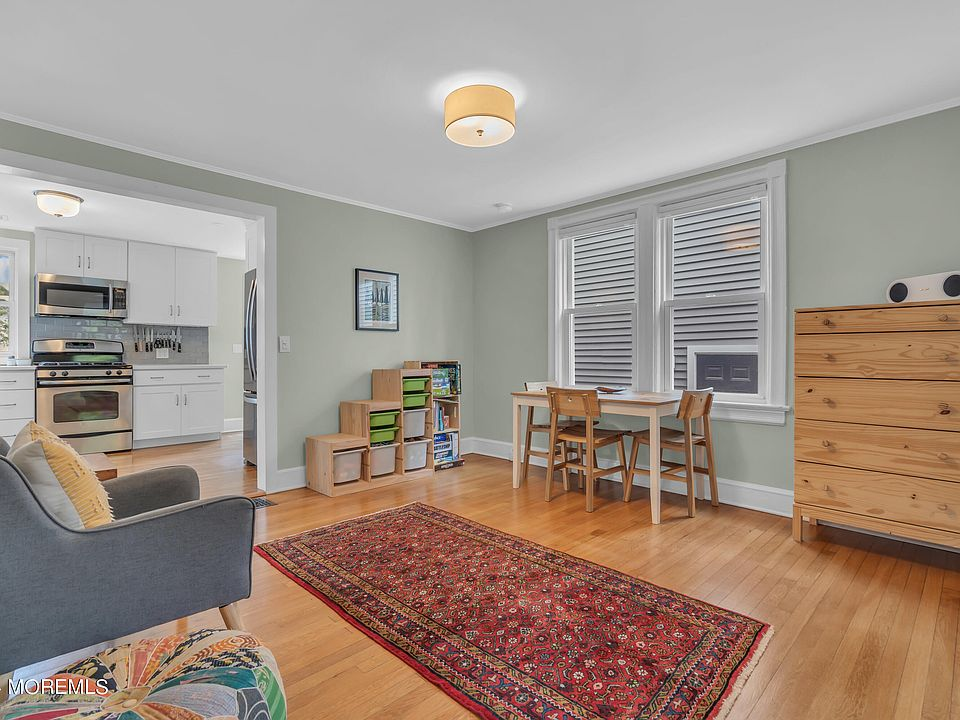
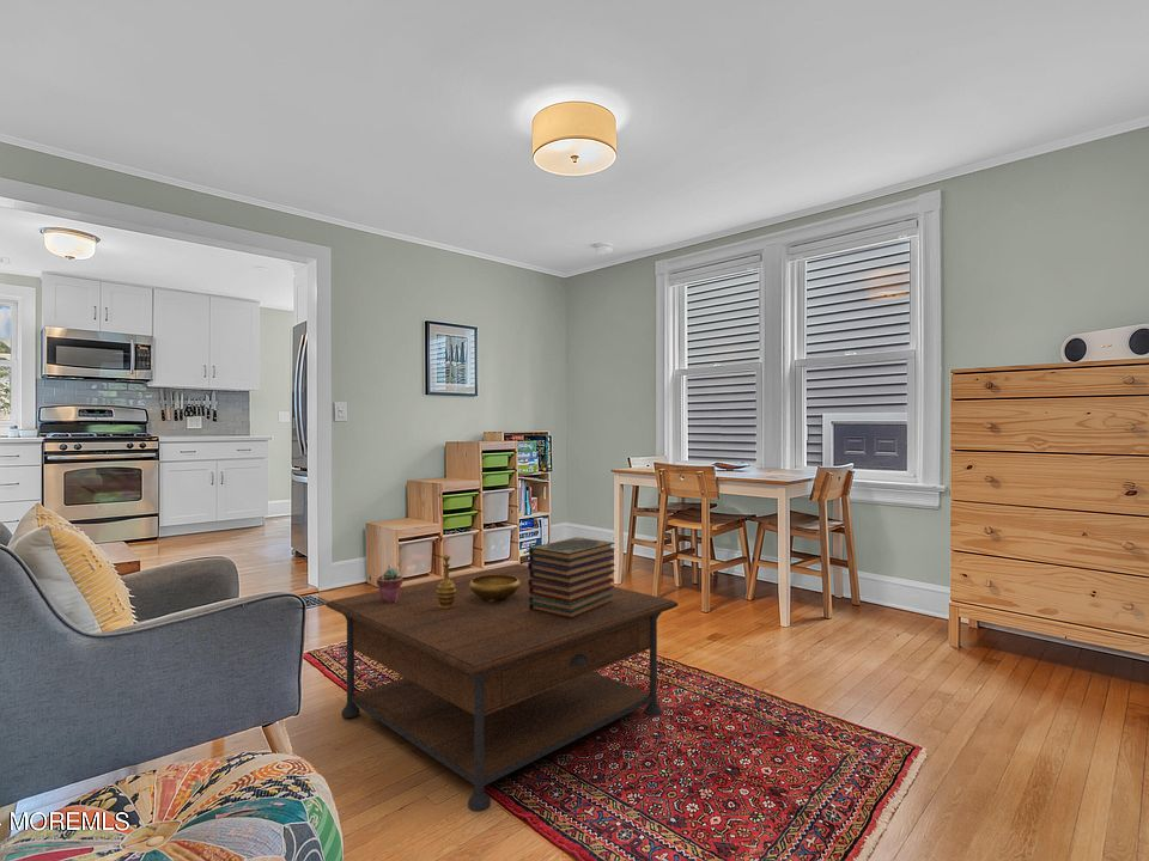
+ decorative bowl (478, 576)
+ potted succulent (389, 584)
+ book stack (572, 574)
+ coffee table (501, 657)
